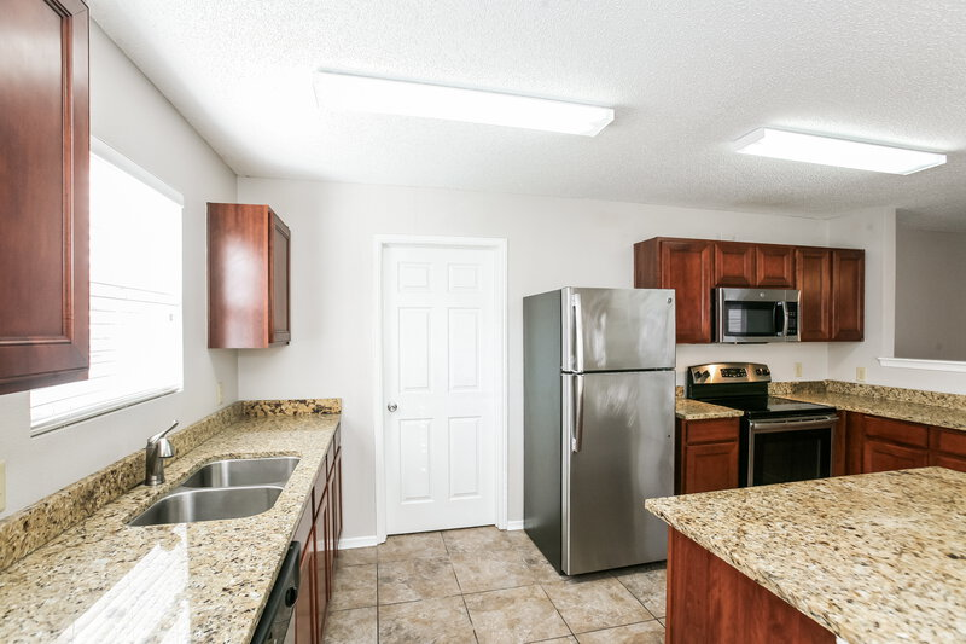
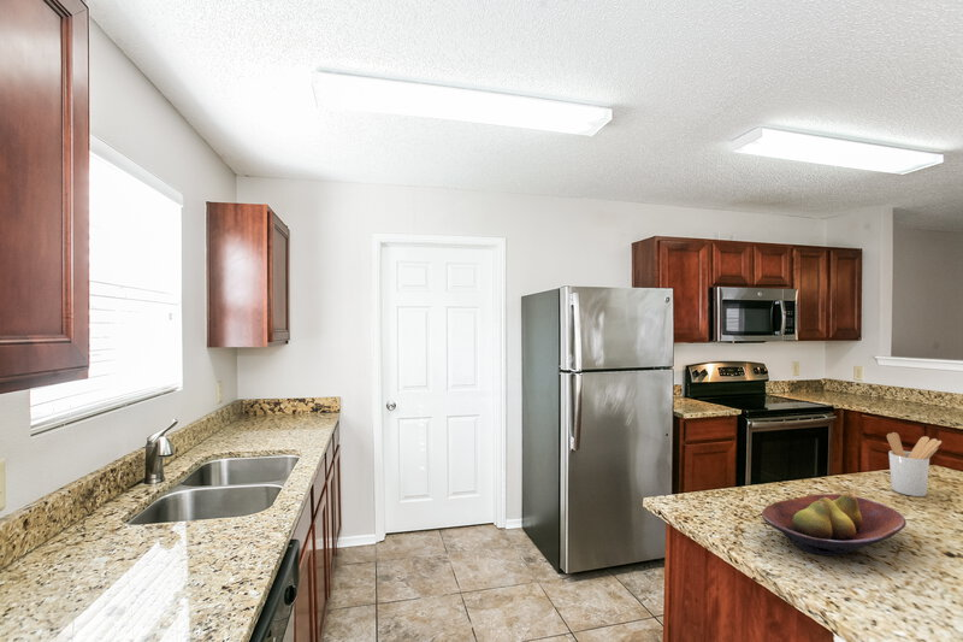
+ fruit bowl (832, 517)
+ utensil holder (915, 464)
